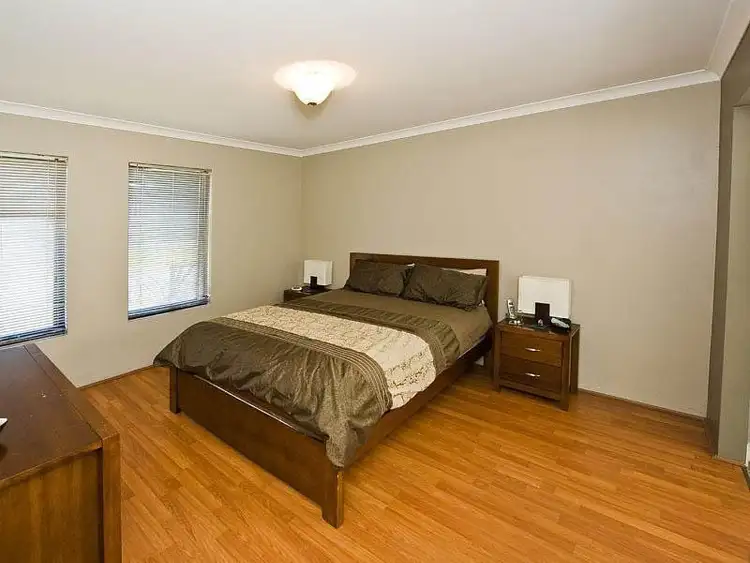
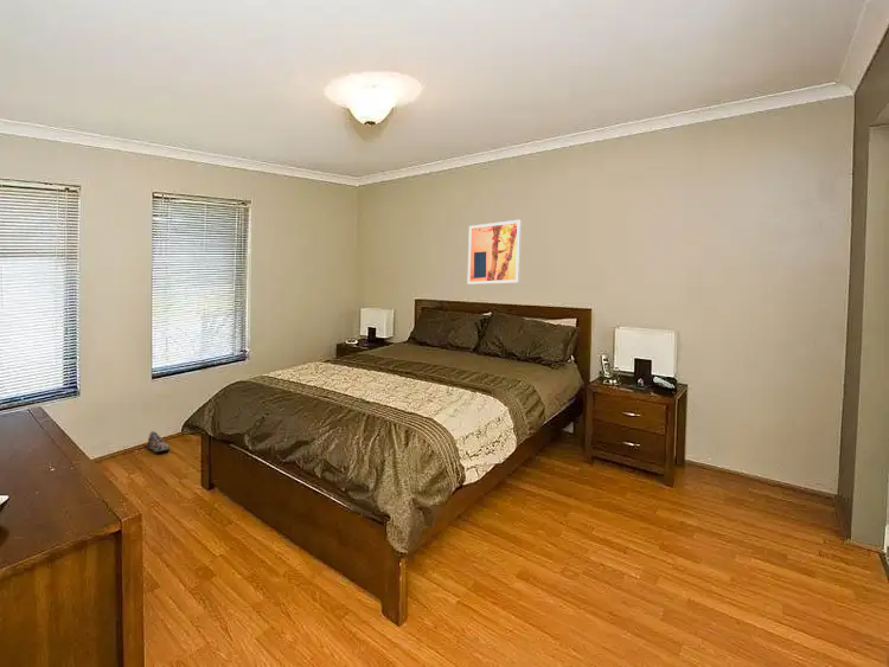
+ wall art (493, 252)
+ shoe (159, 442)
